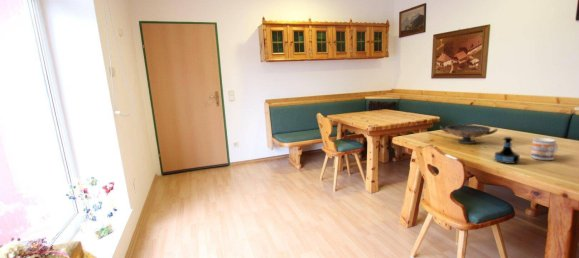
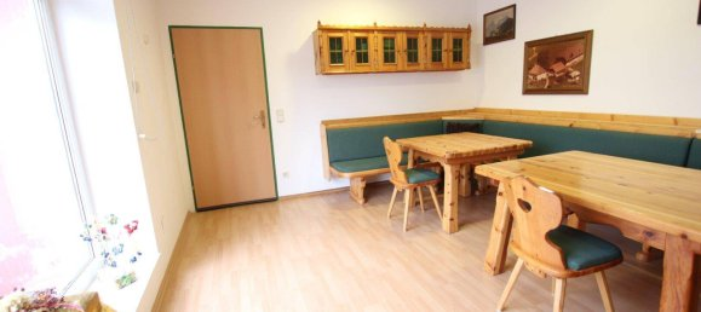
- tequila bottle (507, 149)
- mug (545, 148)
- decorative bowl (466, 134)
